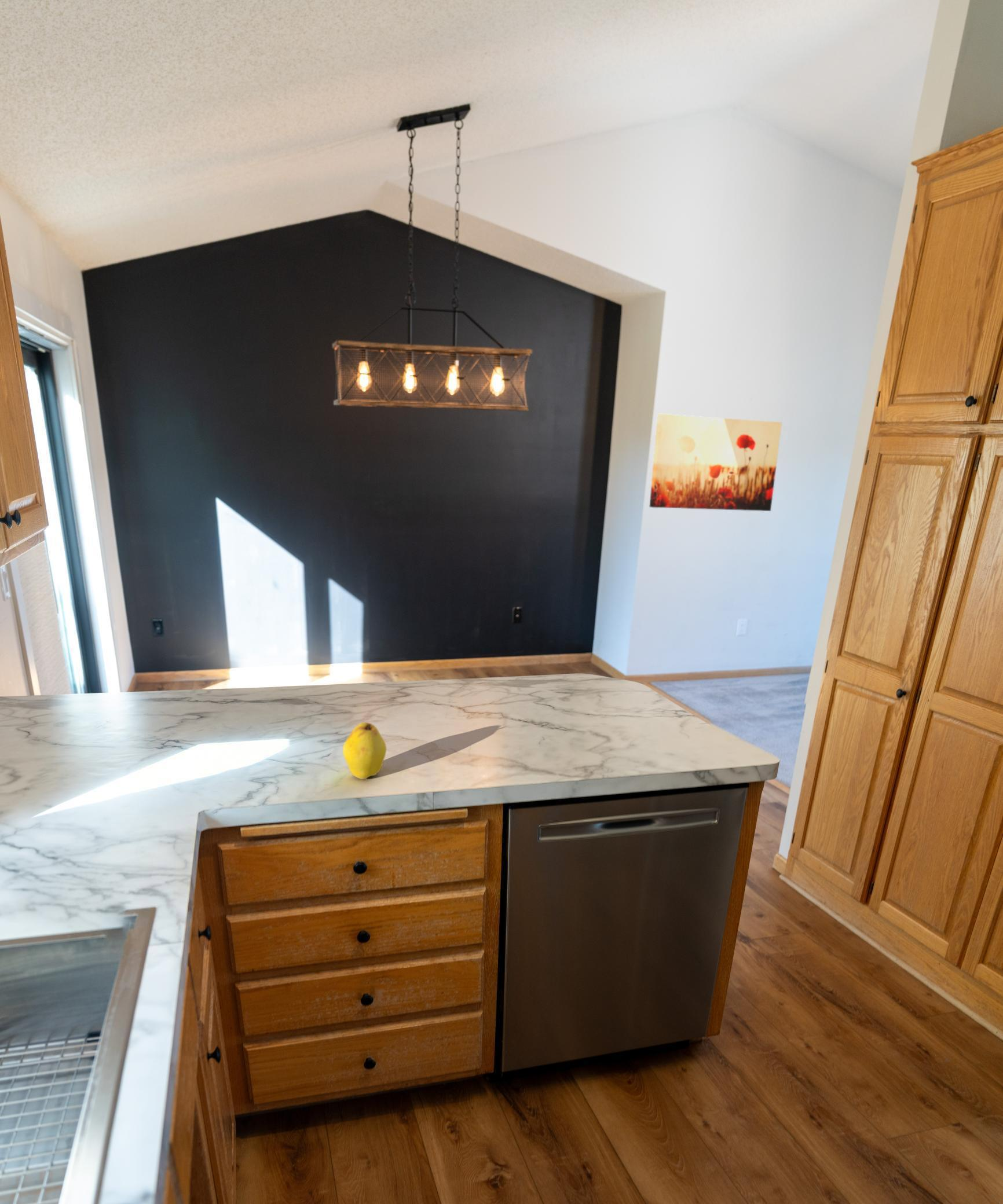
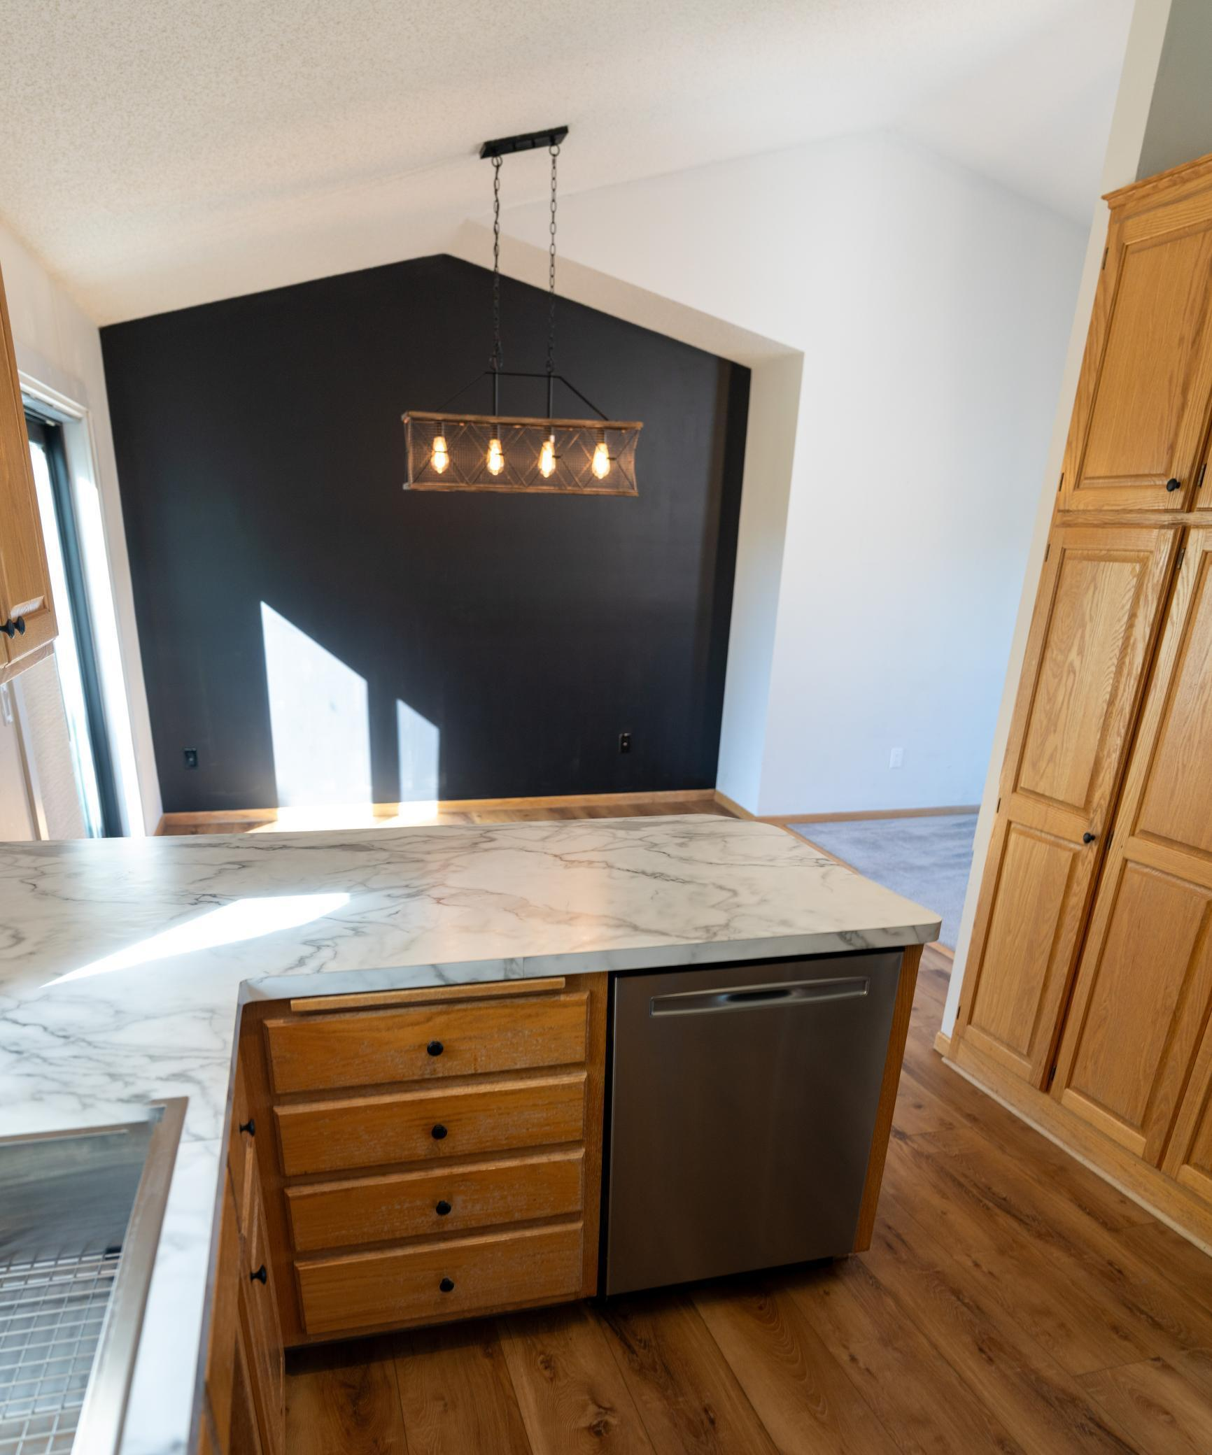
- fruit (364, 749)
- wall art (716, 464)
